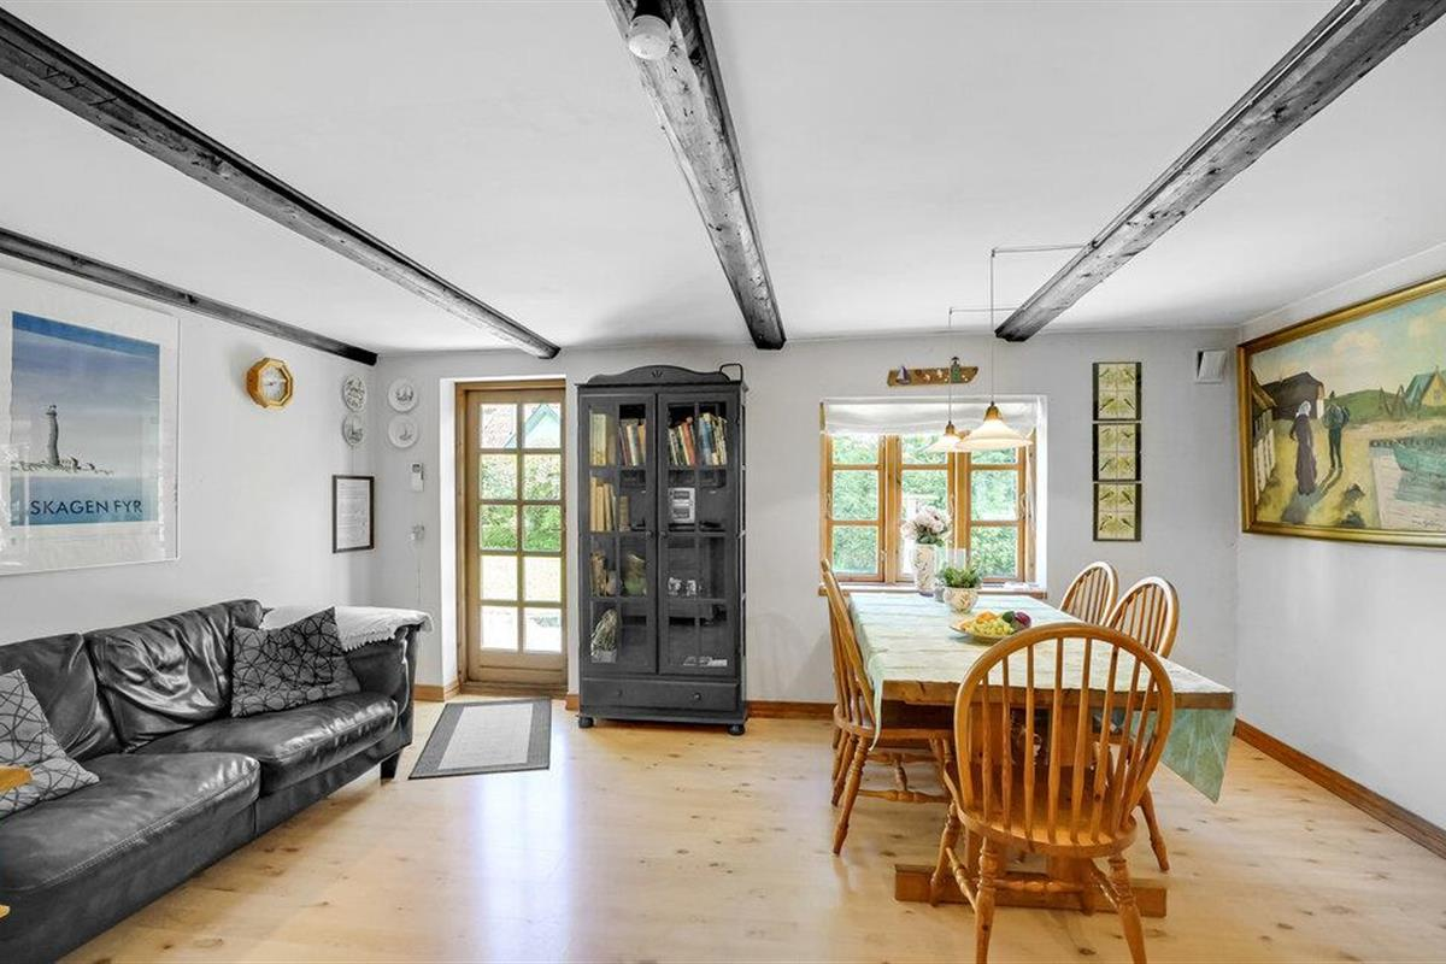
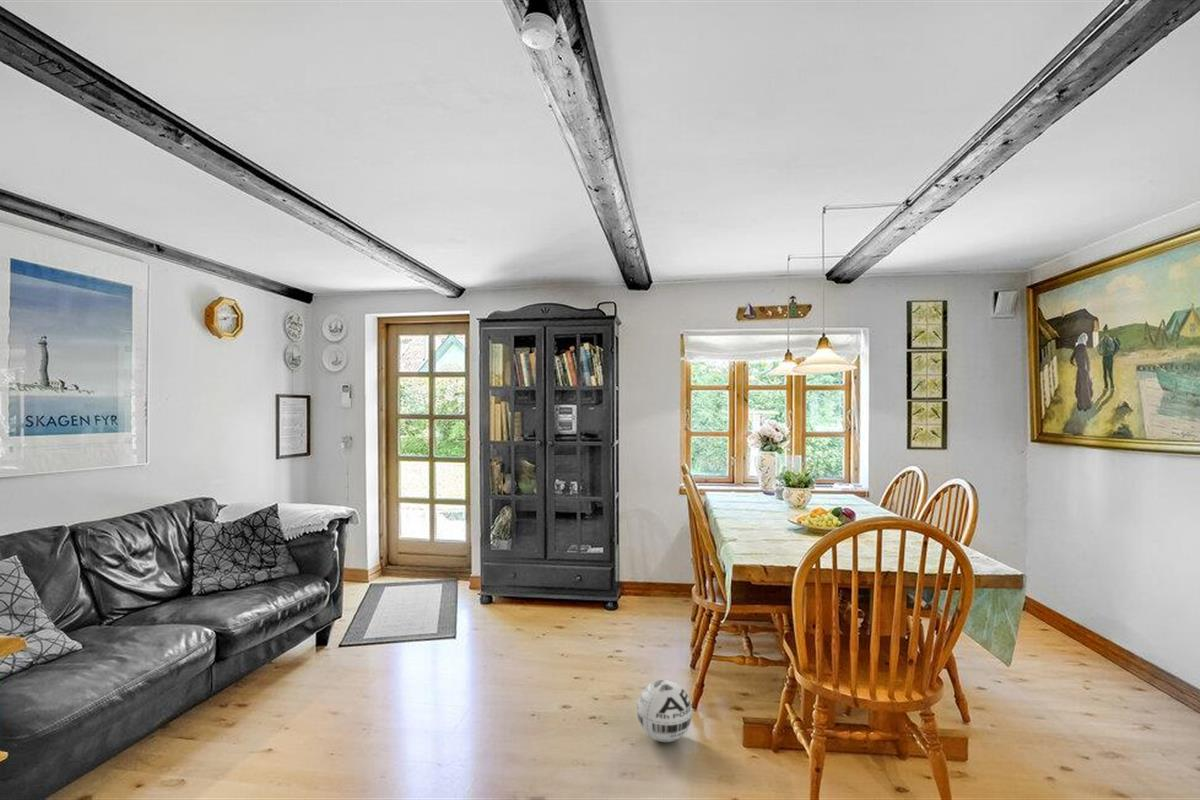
+ ball (664, 710)
